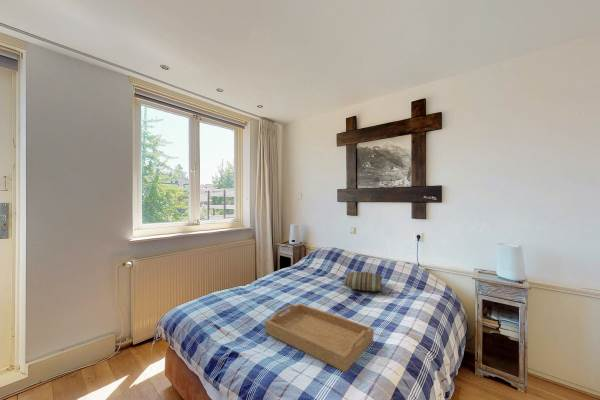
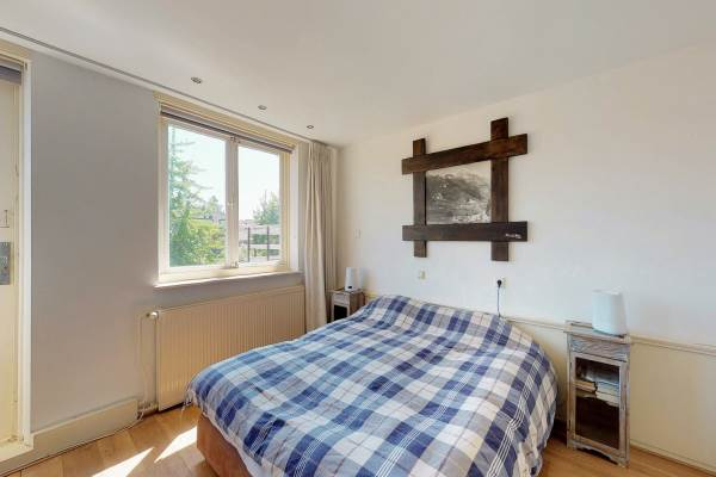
- serving tray (317, 328)
- pillow (363, 280)
